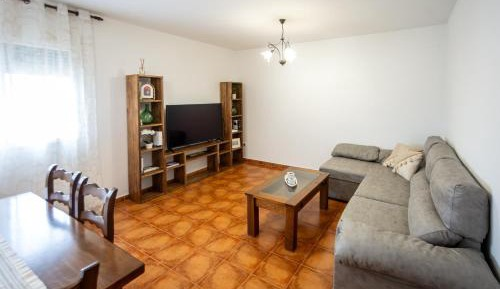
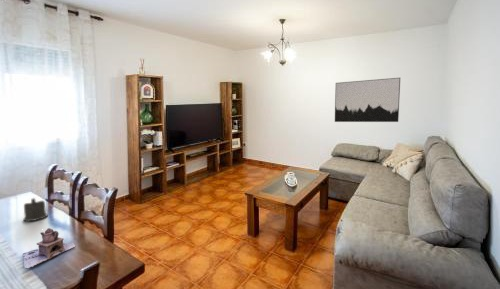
+ teapot (49, 241)
+ wall art (365, 101)
+ cup (34, 208)
